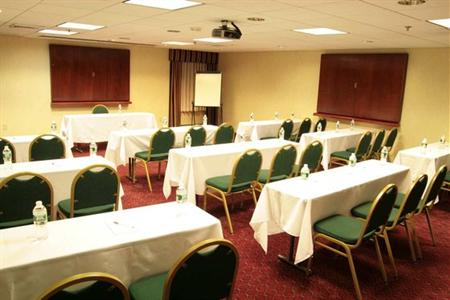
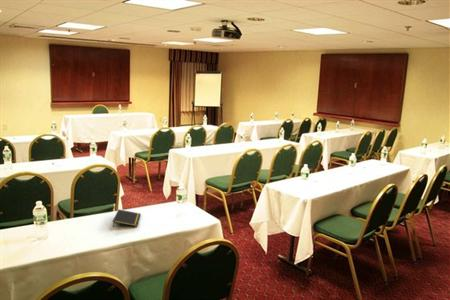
+ notepad (127, 217)
